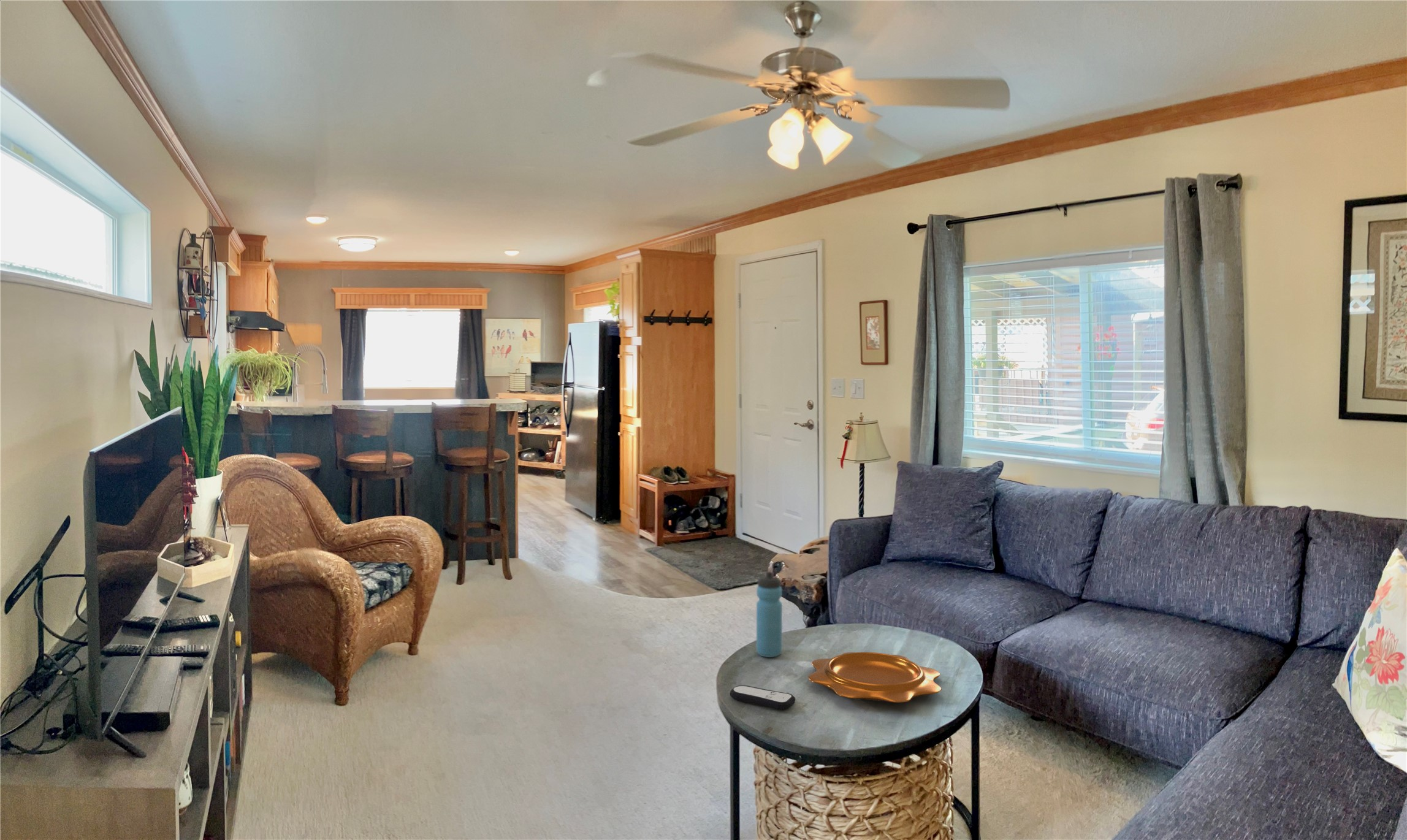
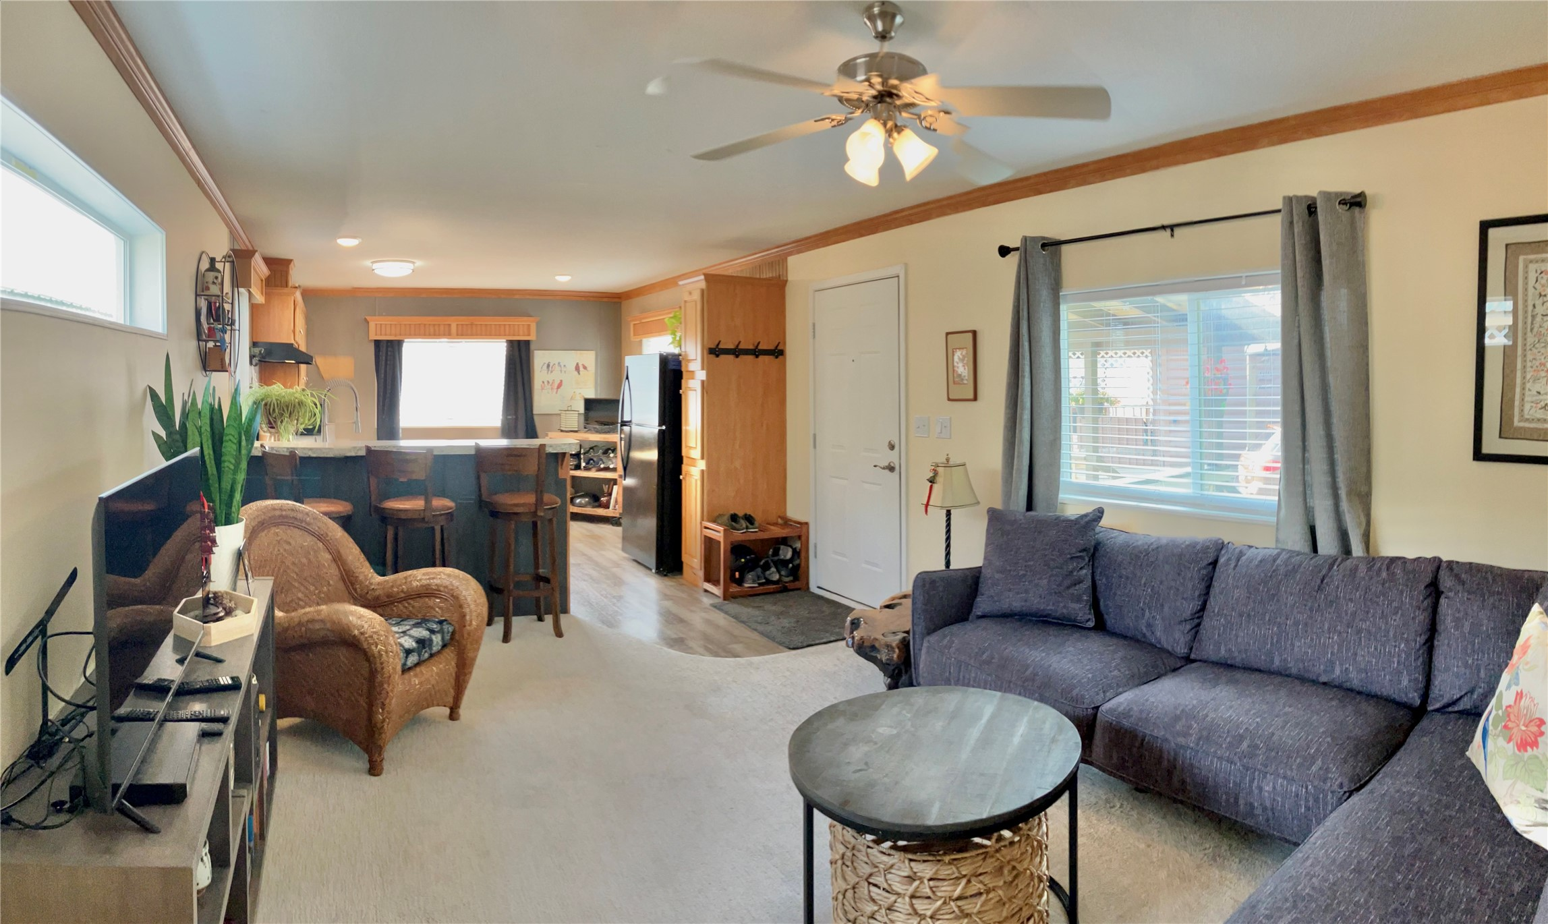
- decorative bowl (874, 674)
- water bottle (769, 613)
- remote control (761, 697)
